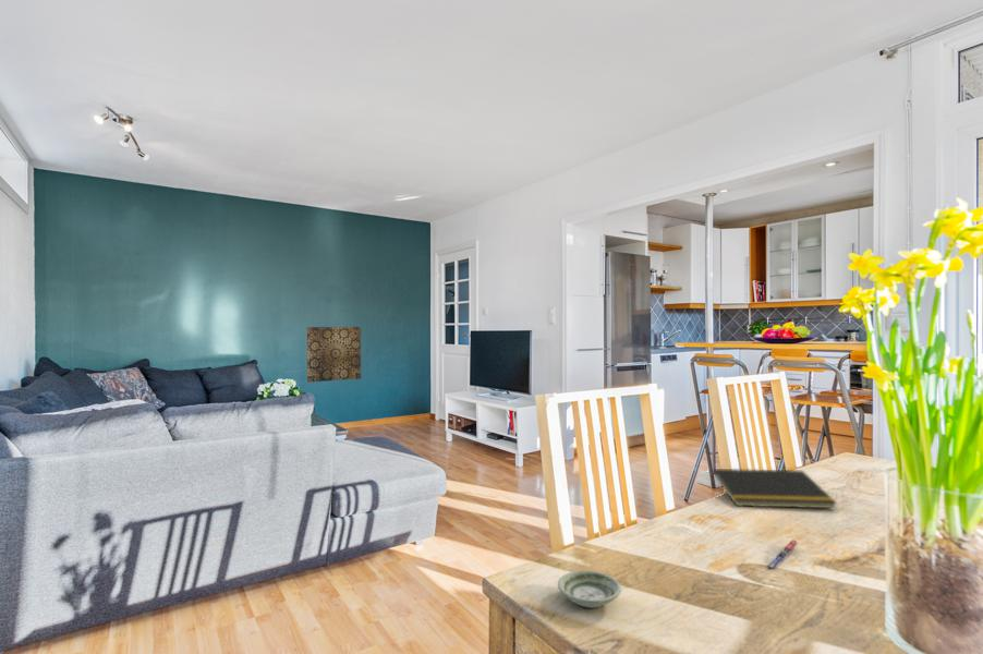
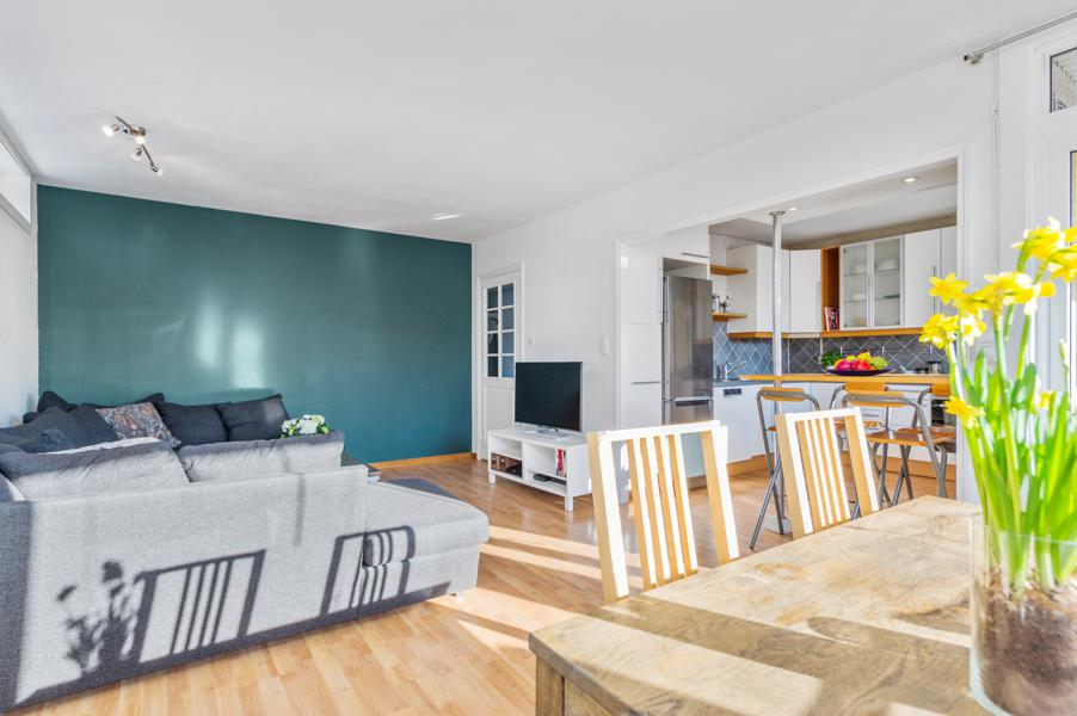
- pen (782, 553)
- notepad (770, 486)
- wall art (333, 353)
- saucer (588, 591)
